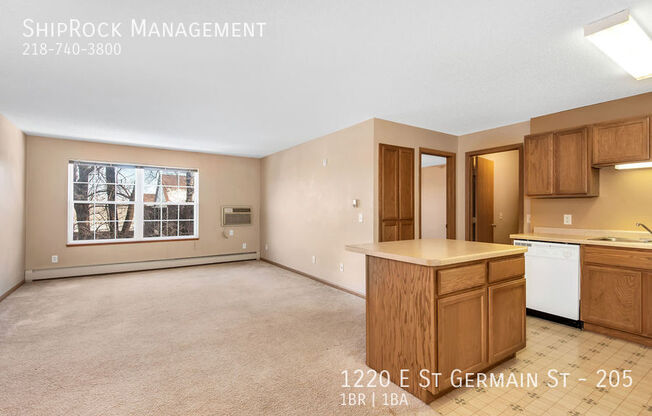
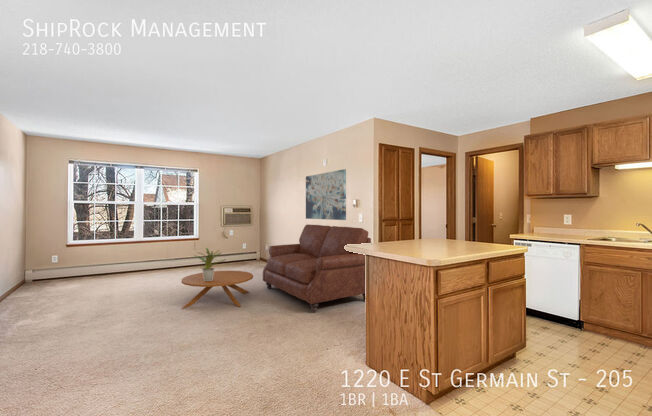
+ sofa (312, 260)
+ wall art (324, 196)
+ coffee table (218, 285)
+ potted plant (209, 264)
